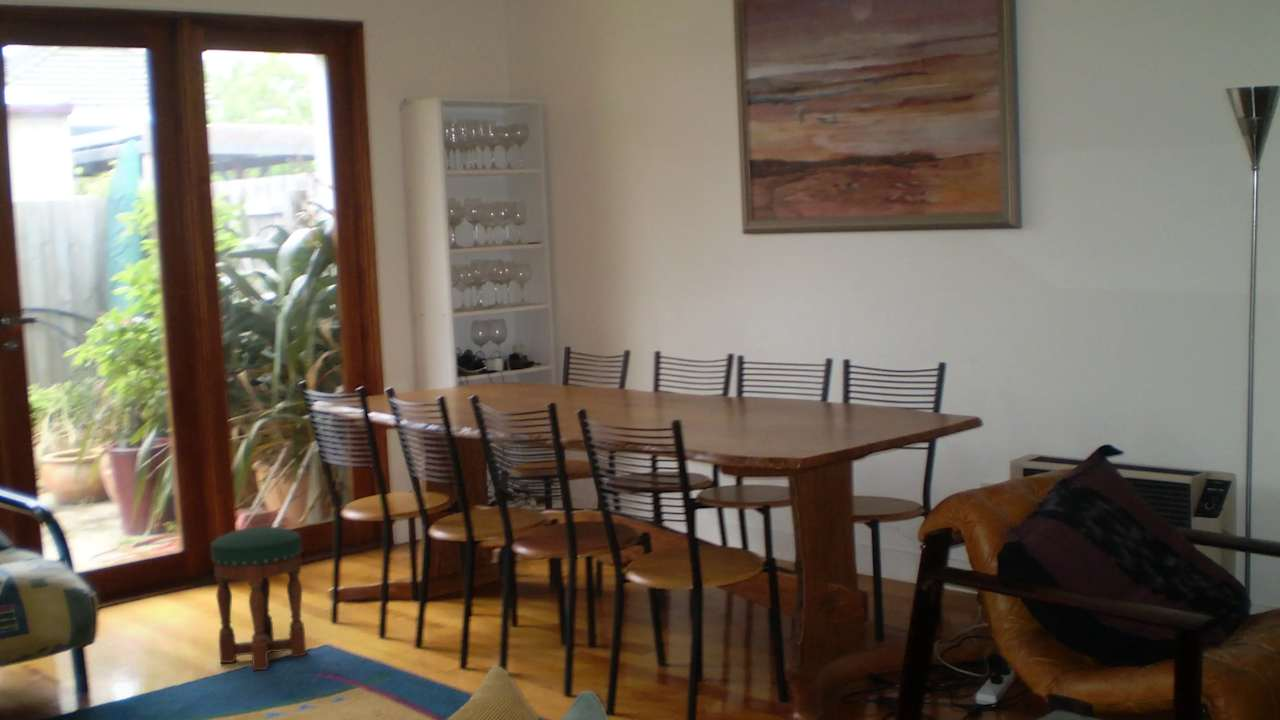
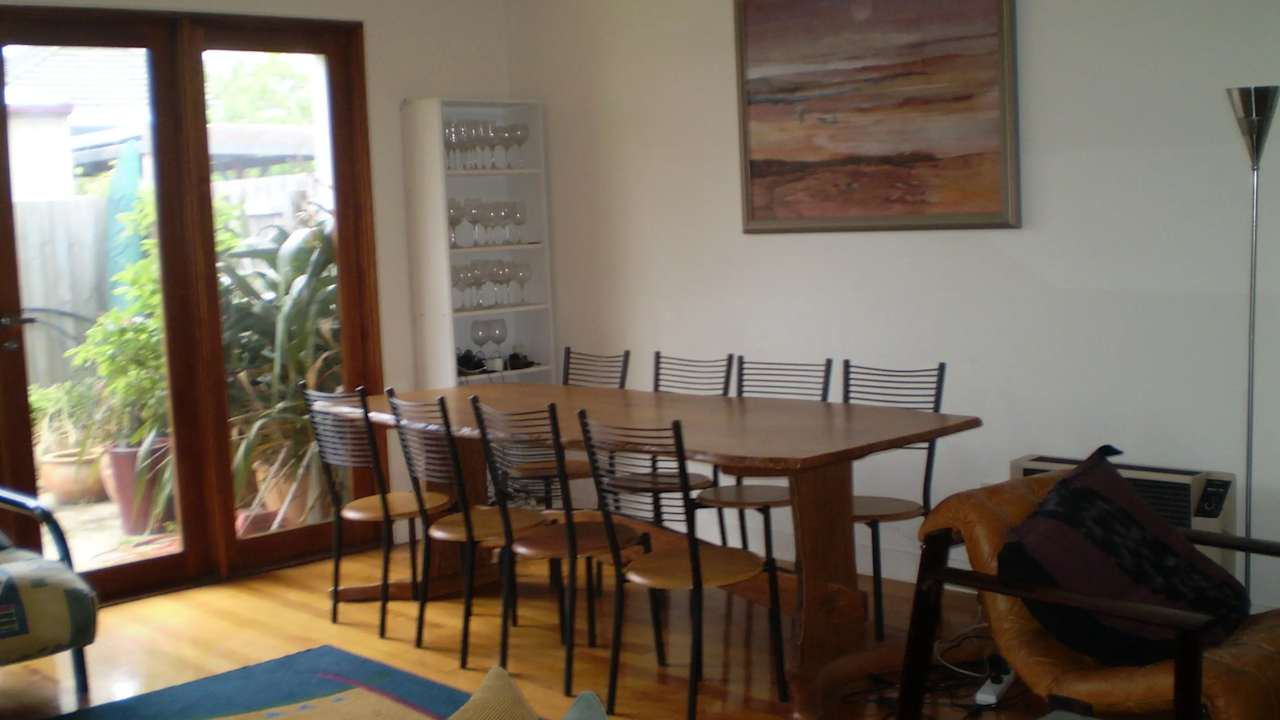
- stool (259, 594)
